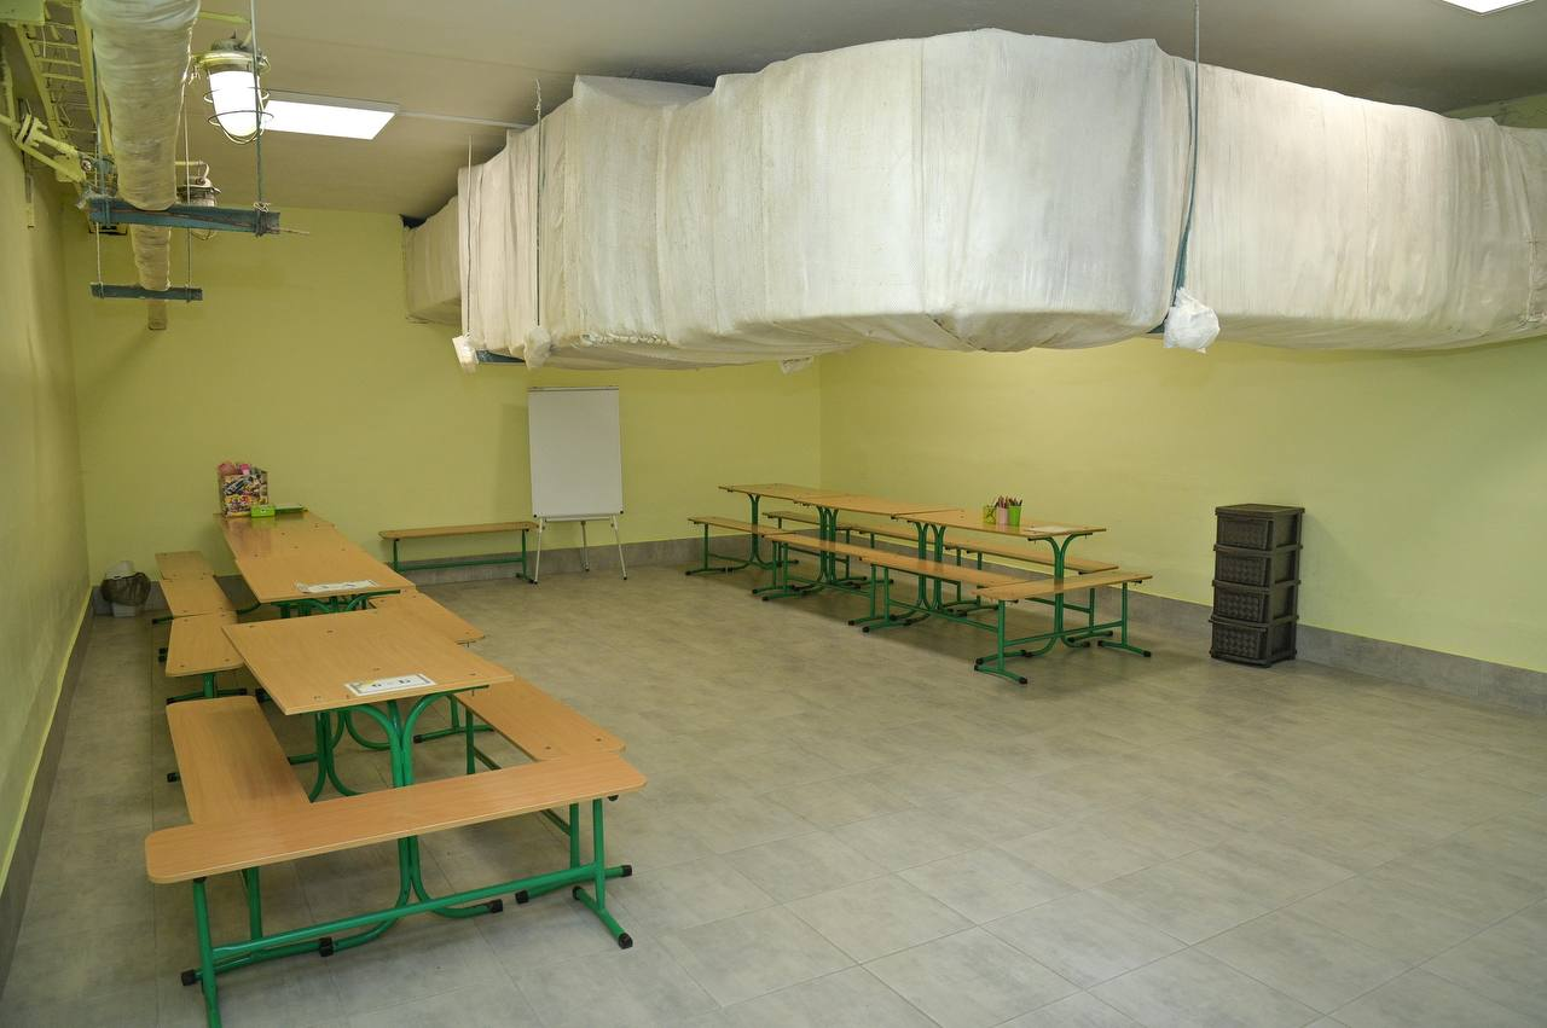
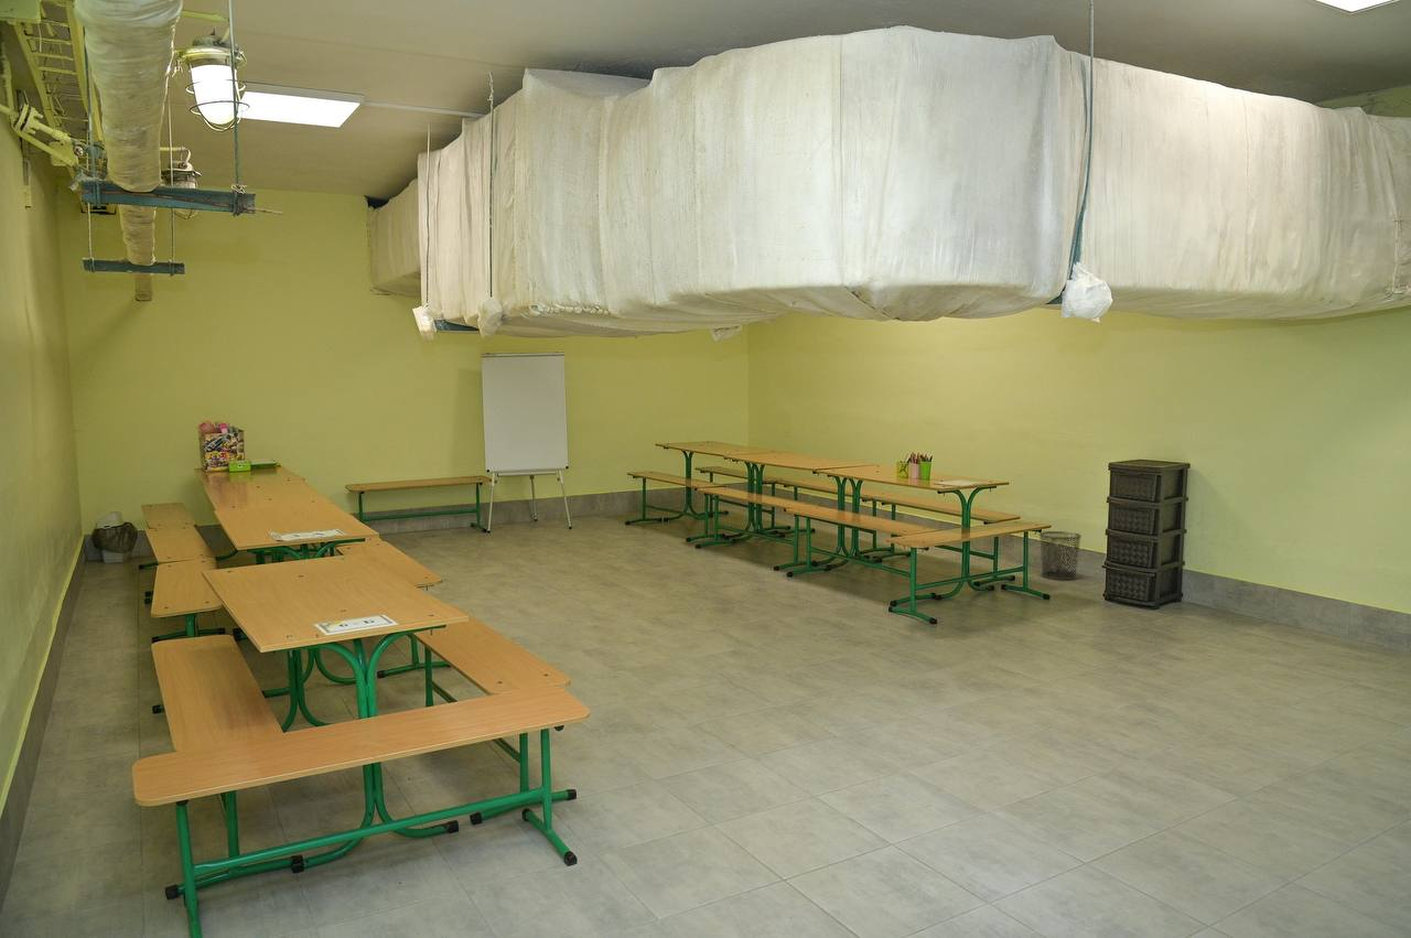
+ waste bin (1058, 554)
